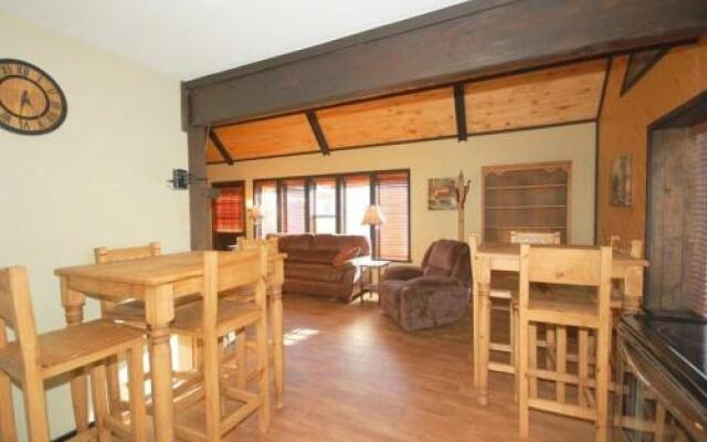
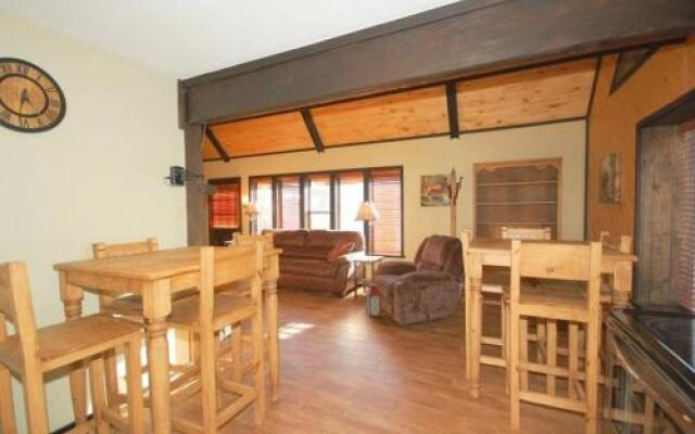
+ lantern (372, 295)
